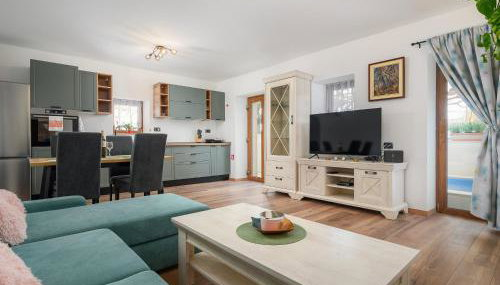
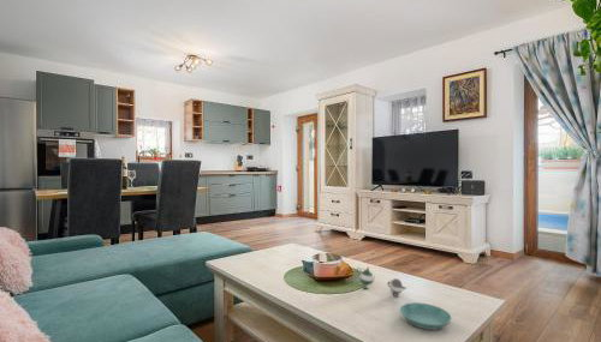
+ teapot (374, 278)
+ saucer (424, 317)
